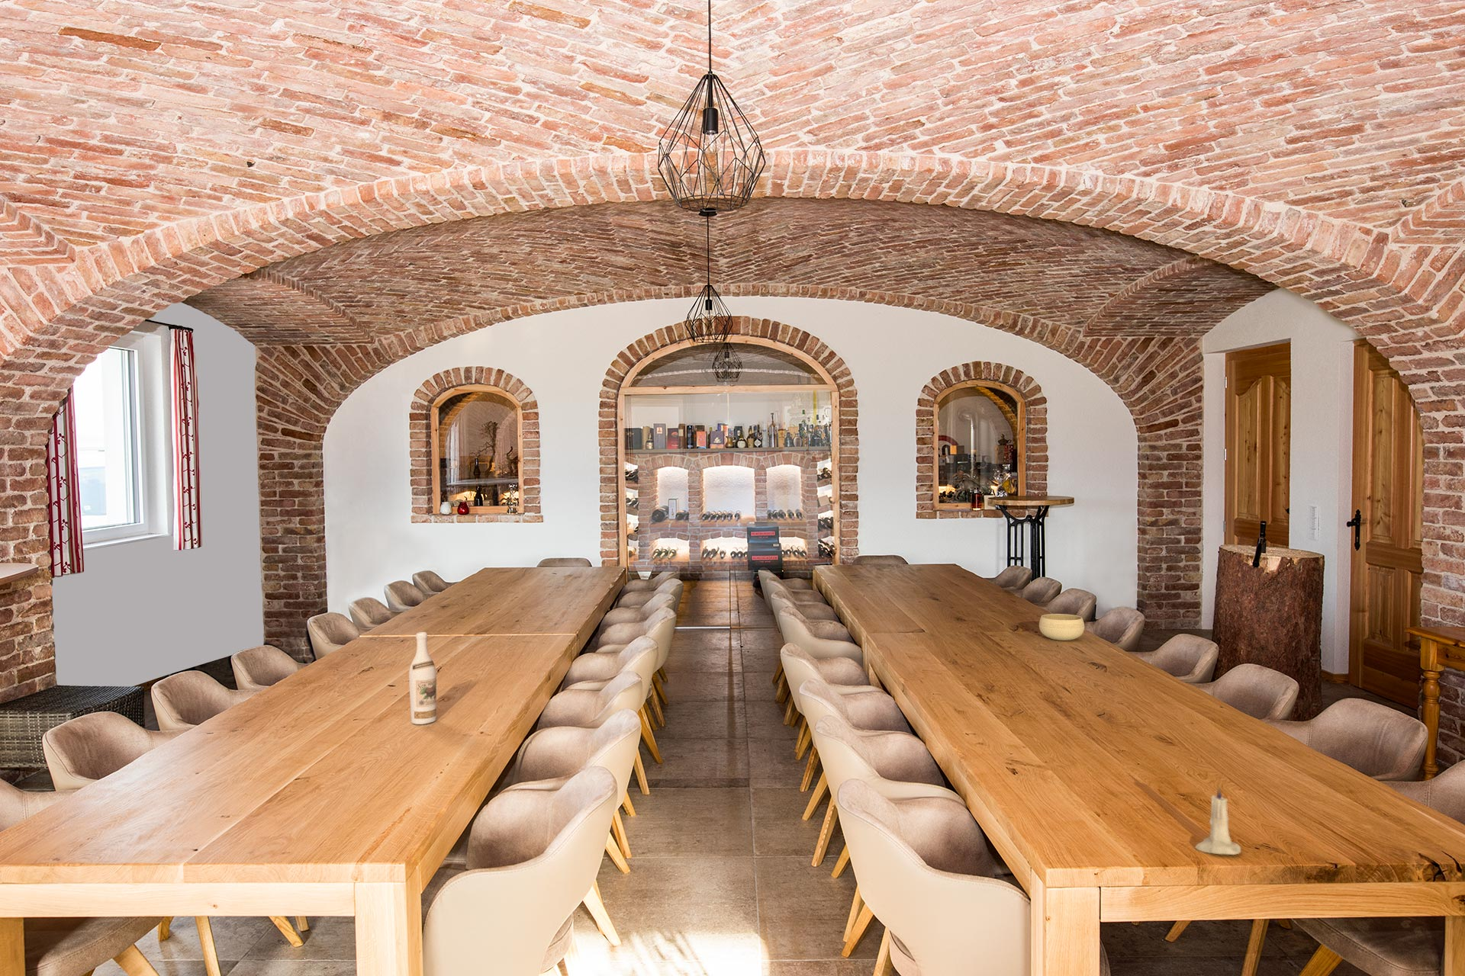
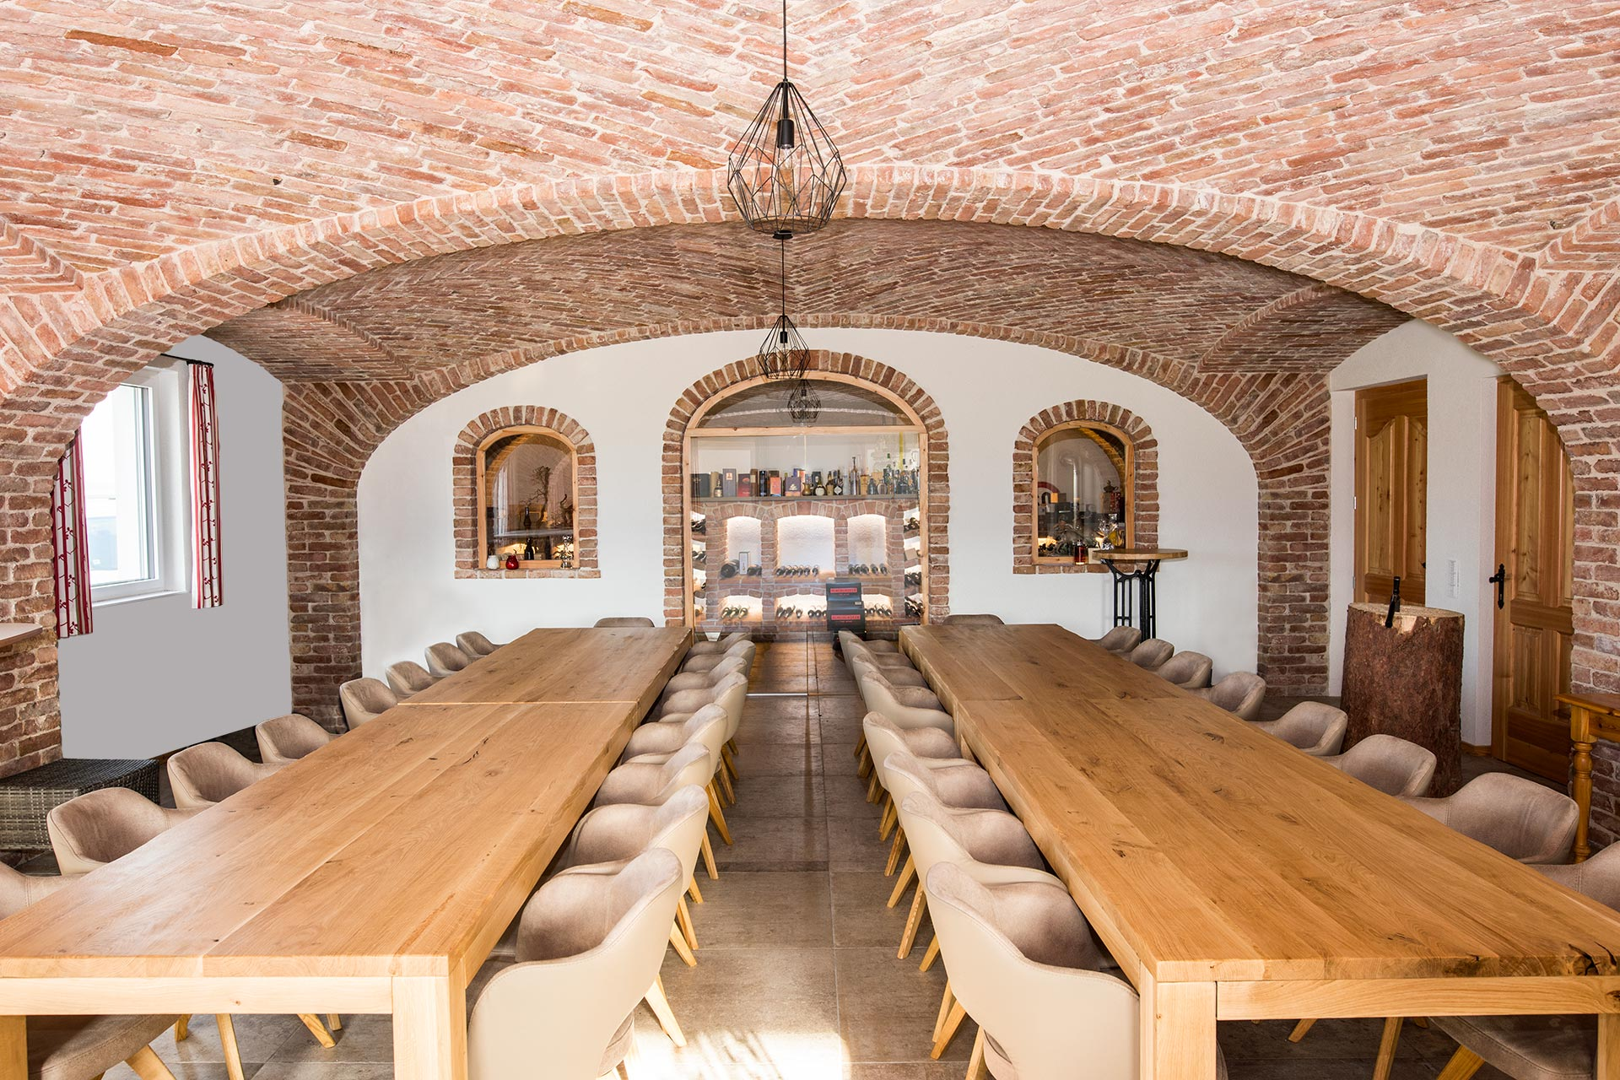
- candle (1216, 817)
- wine bottle (423, 676)
- bowl (1062, 627)
